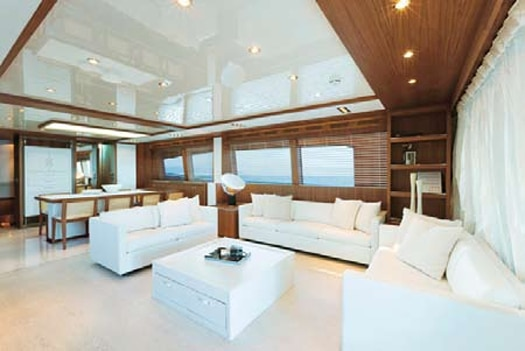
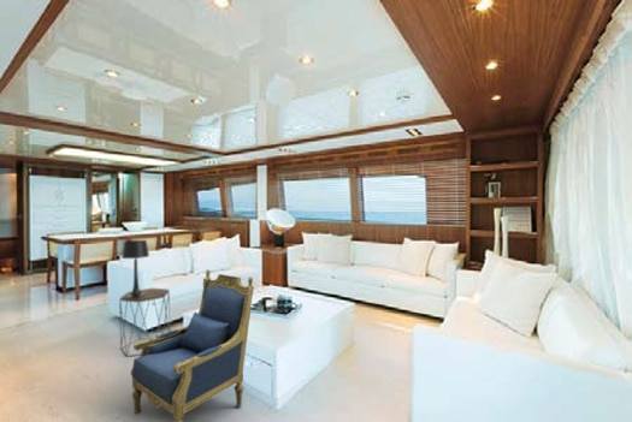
+ armchair (194, 334)
+ side table (144, 319)
+ table lamp (135, 268)
